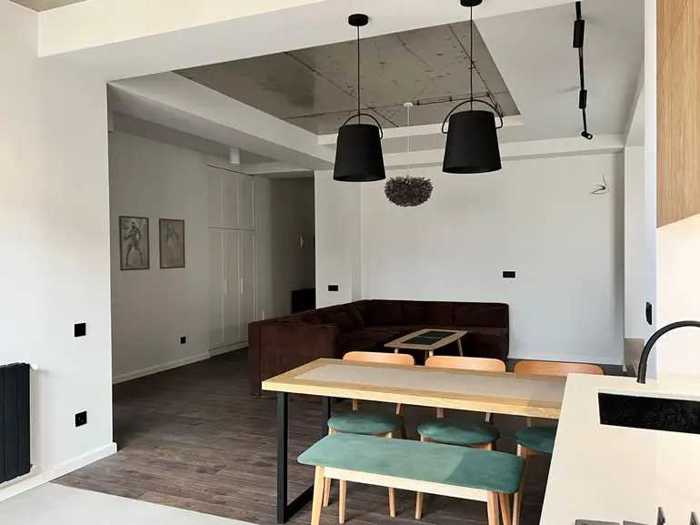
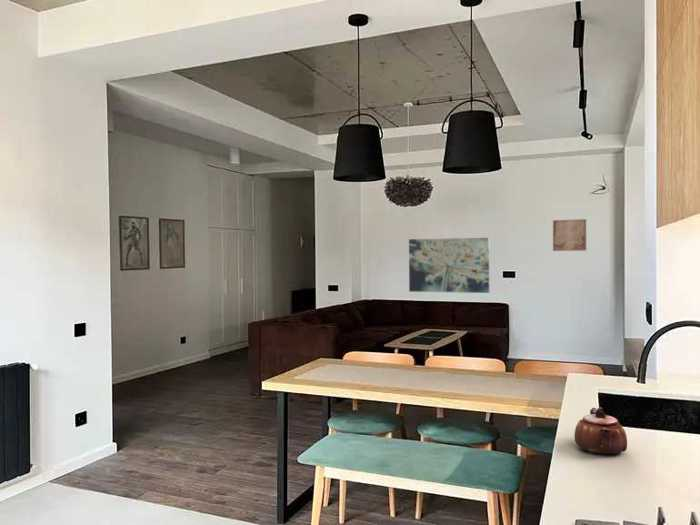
+ wall art (448, 265)
+ teapot (600, 427)
+ wall art (569, 235)
